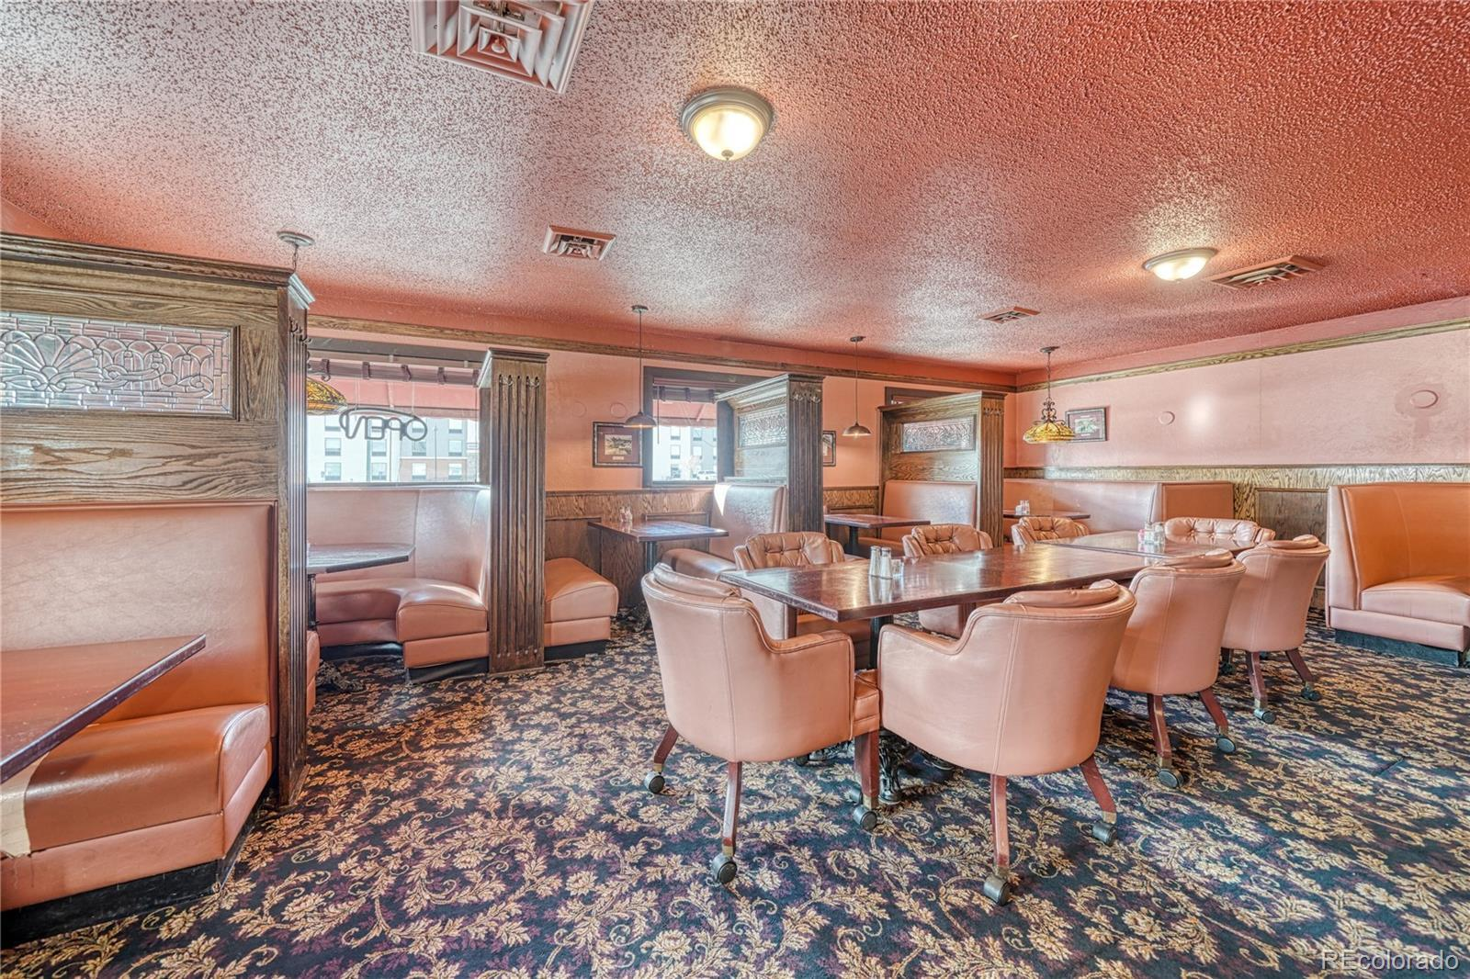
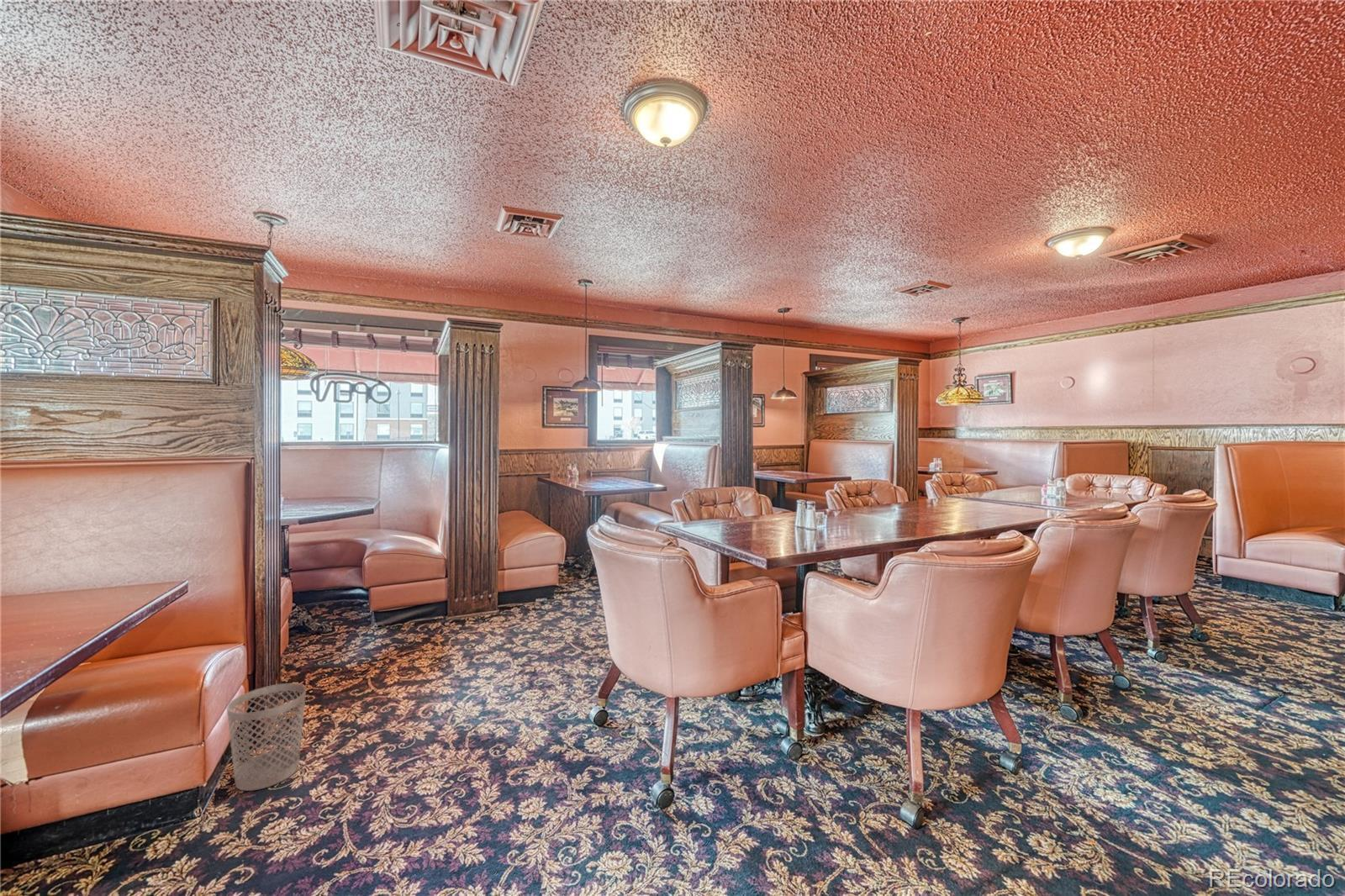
+ wastebasket (268, 735)
